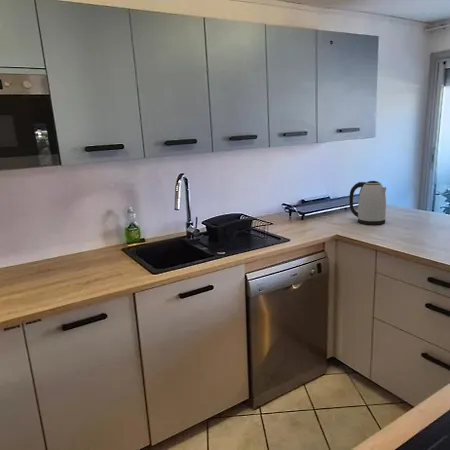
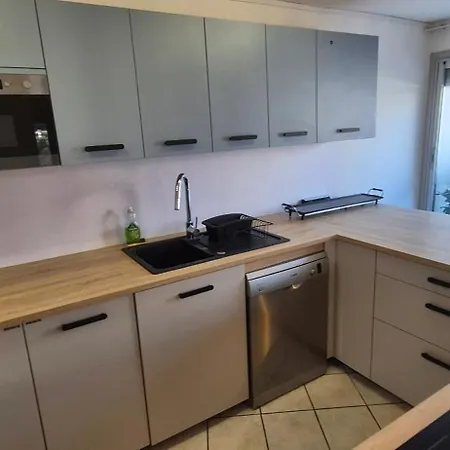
- kettle (367, 201)
